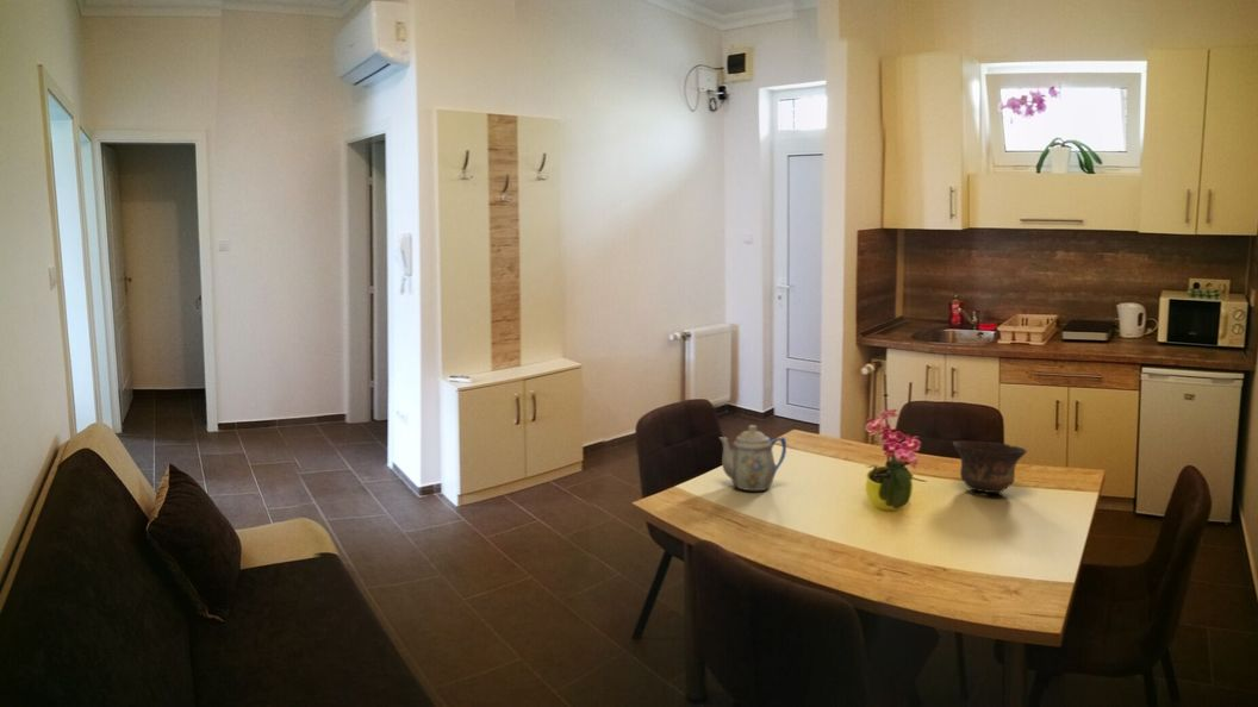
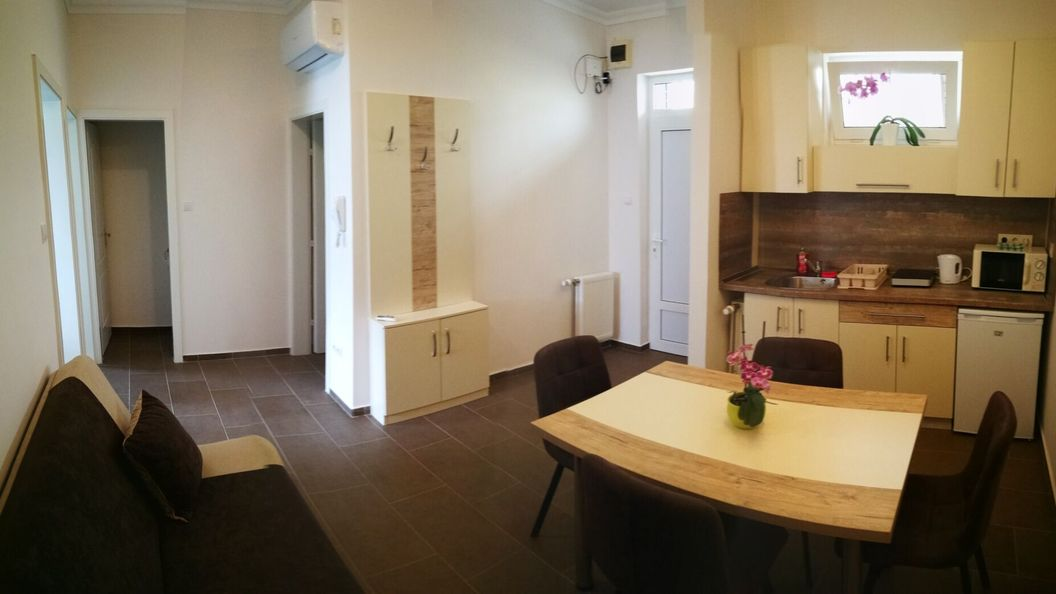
- teapot (752, 456)
- bowl (988, 468)
